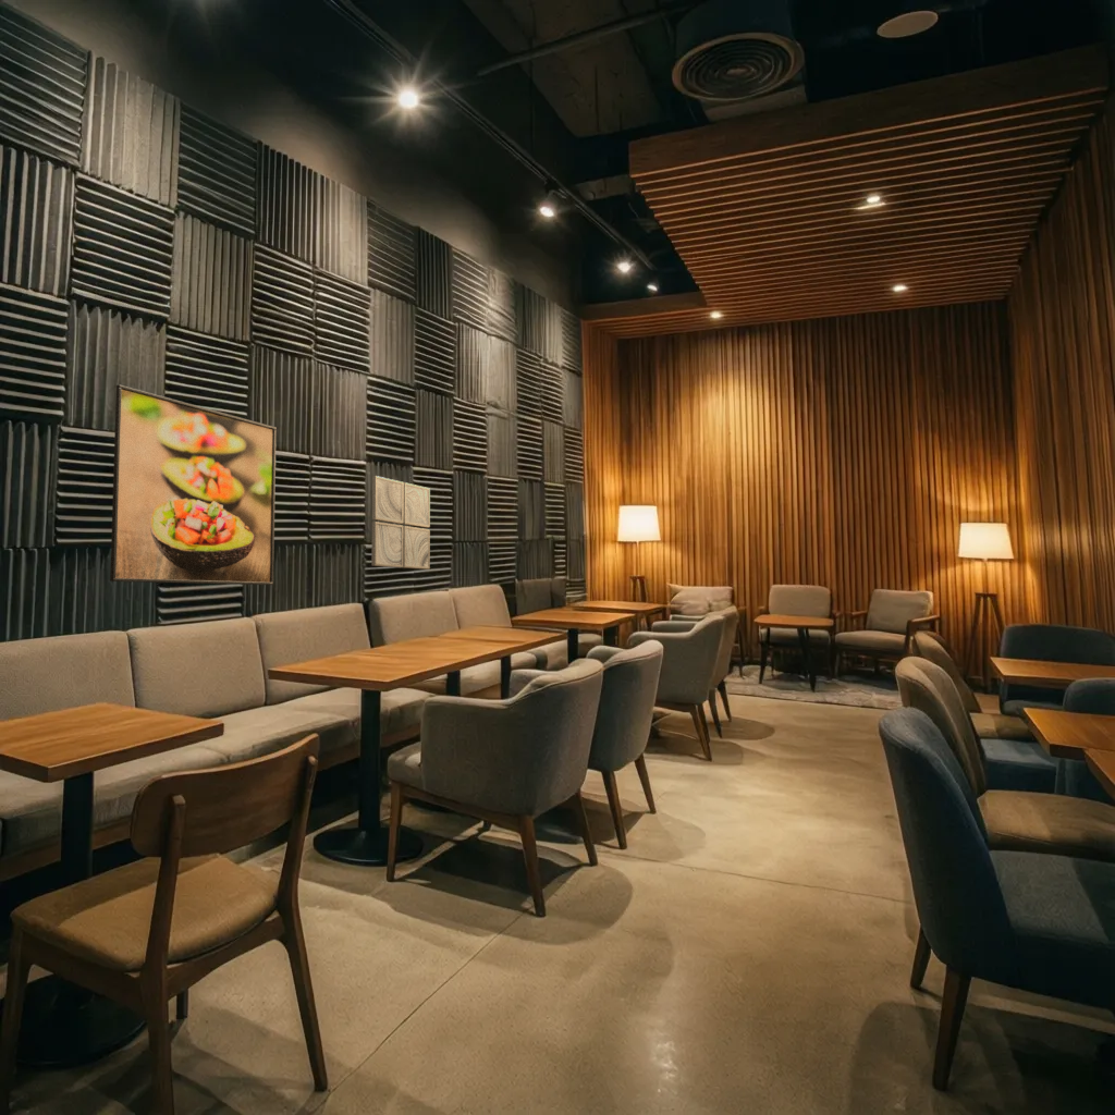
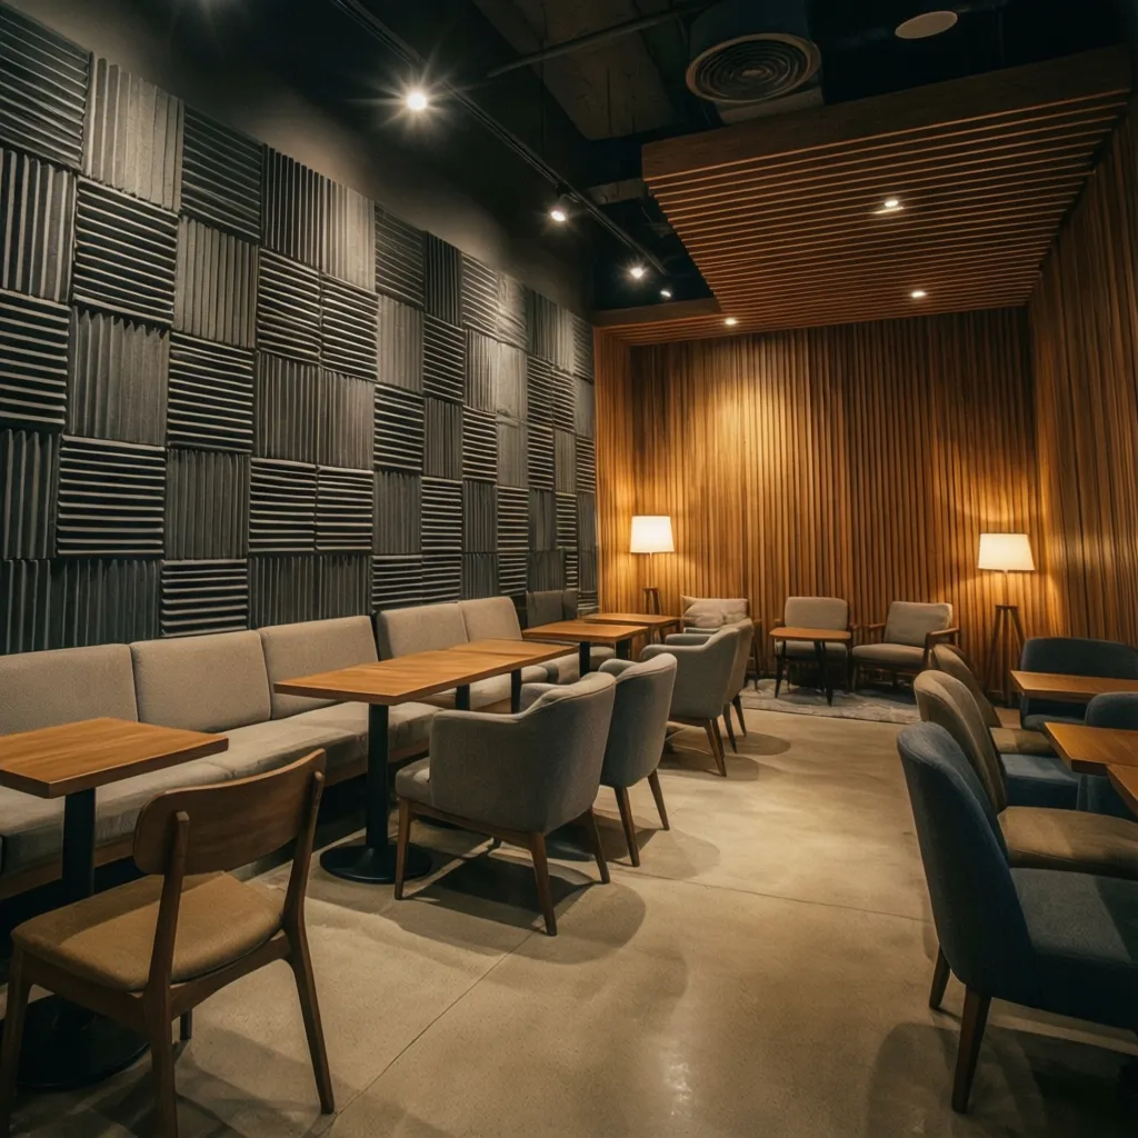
- wall art (402, 526)
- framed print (203, 494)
